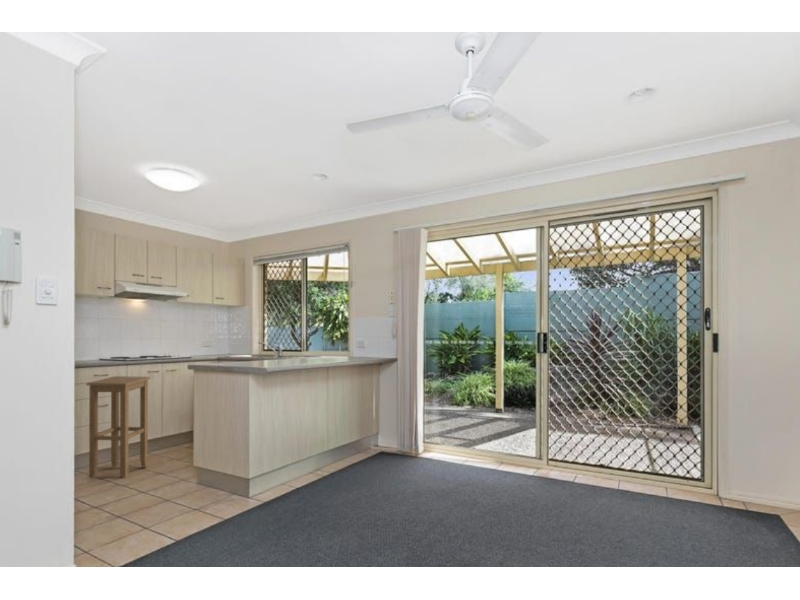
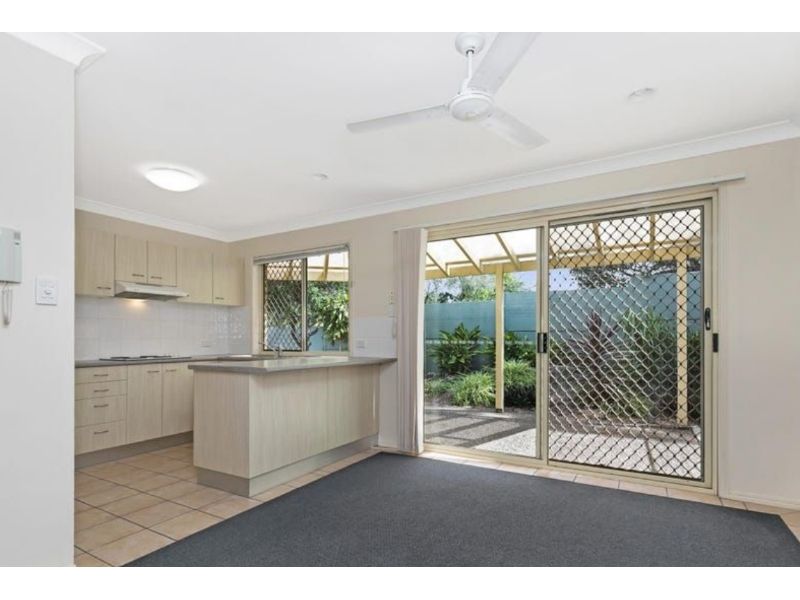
- stool (120, 425)
